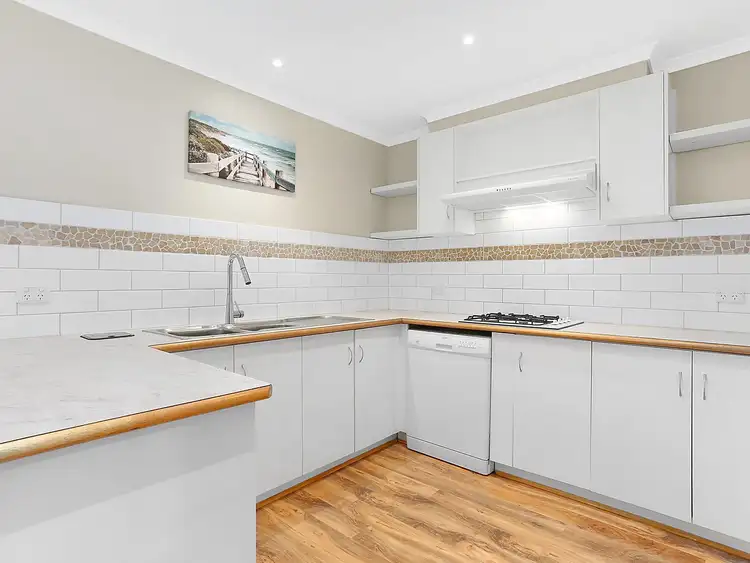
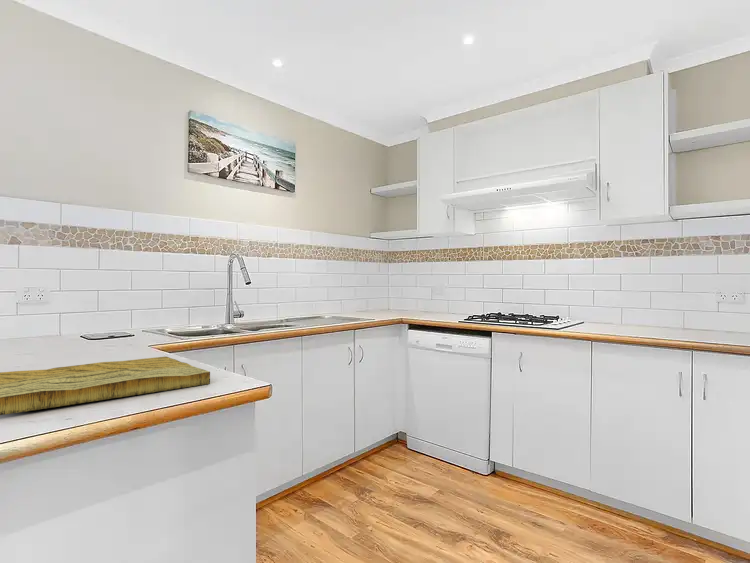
+ cutting board (87, 378)
